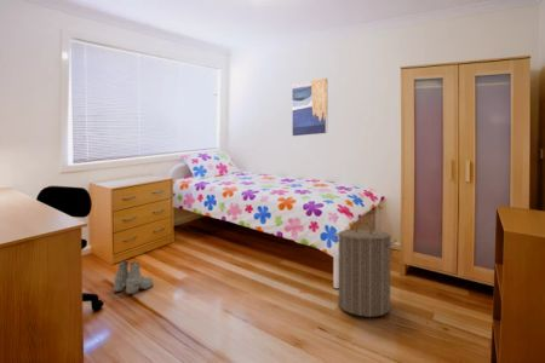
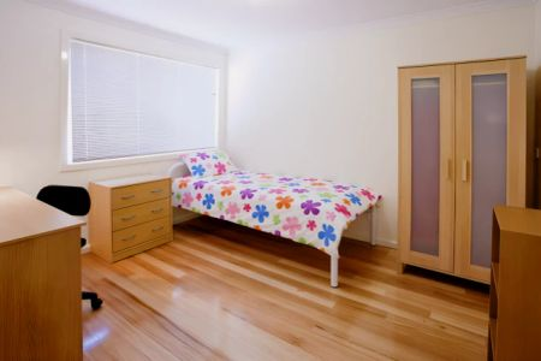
- wall art (309, 108)
- boots (133, 273)
- laundry hamper (363, 264)
